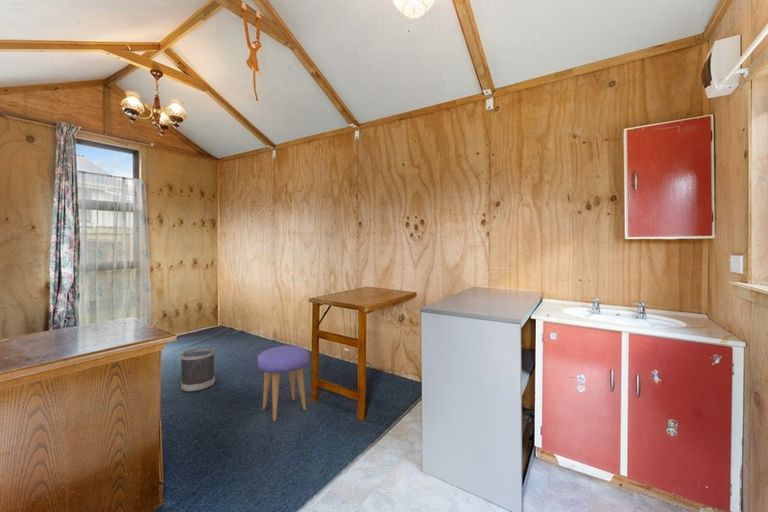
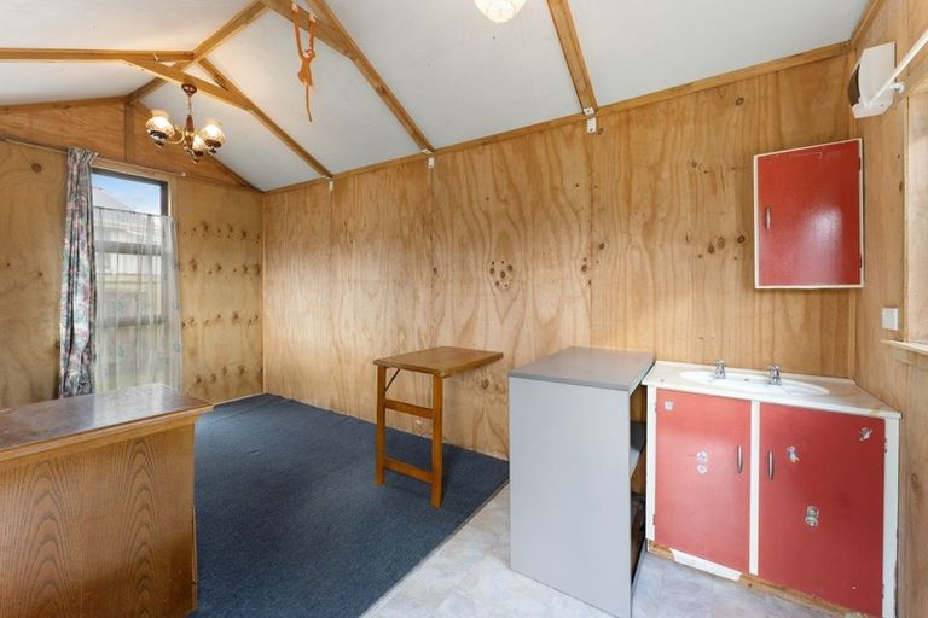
- stool (279, 378)
- wastebasket (198, 368)
